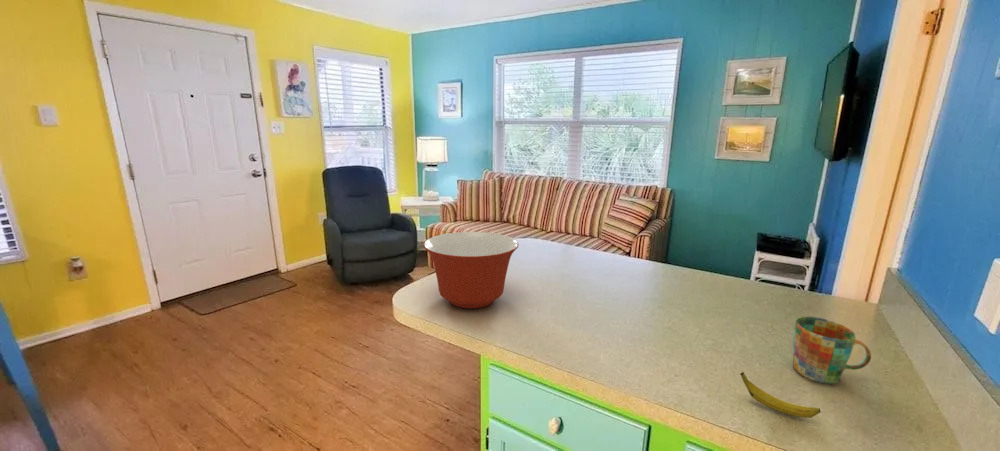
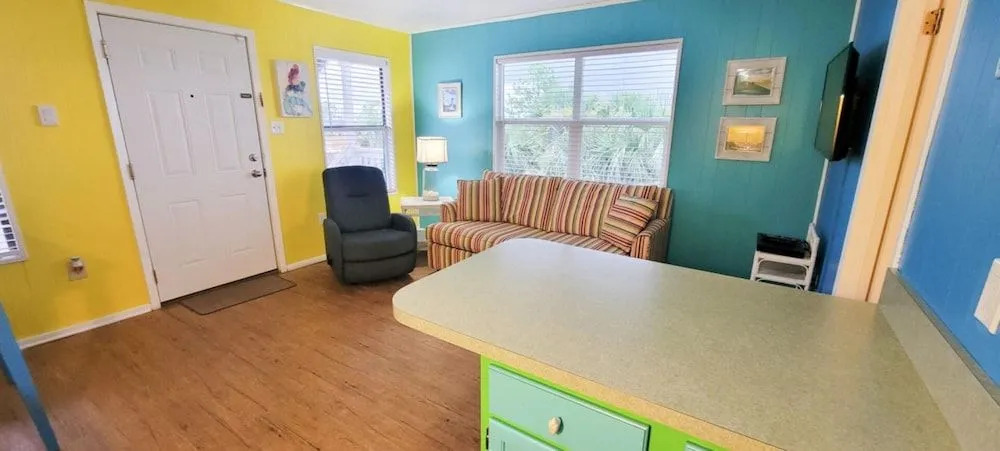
- mug (830, 352)
- mixing bowl (471, 271)
- banana (777, 398)
